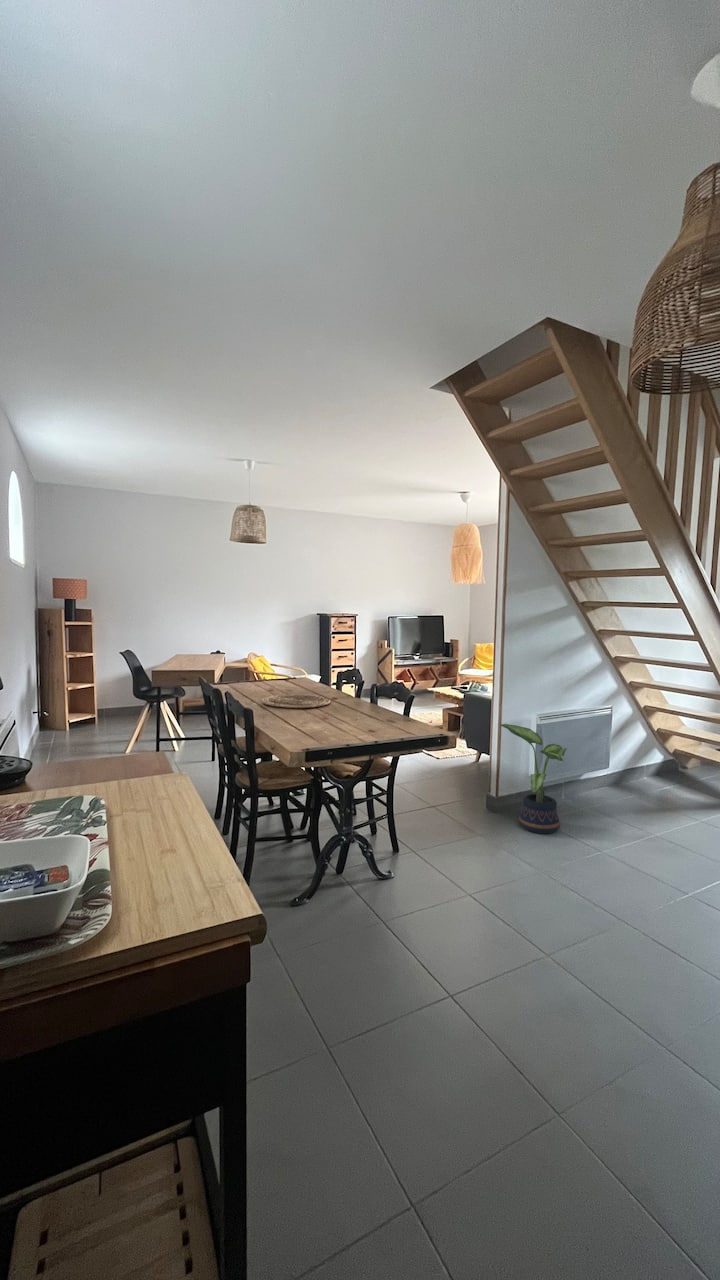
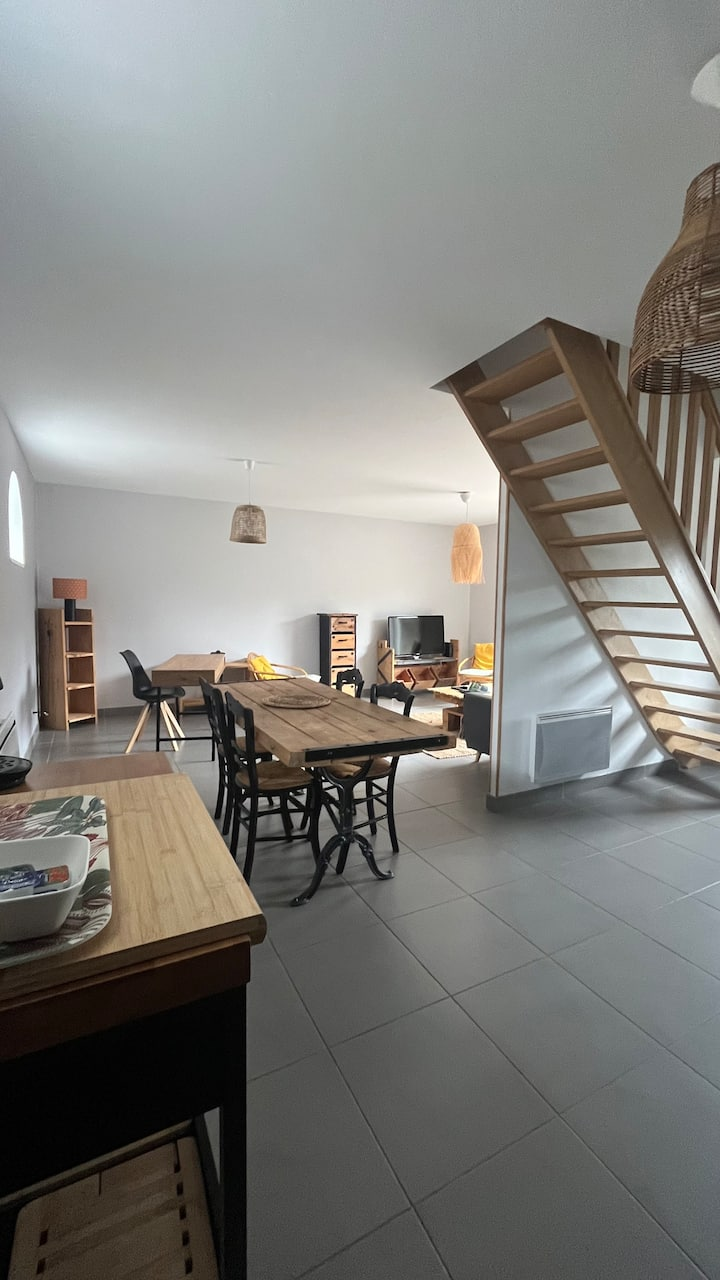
- potted plant (543, 776)
